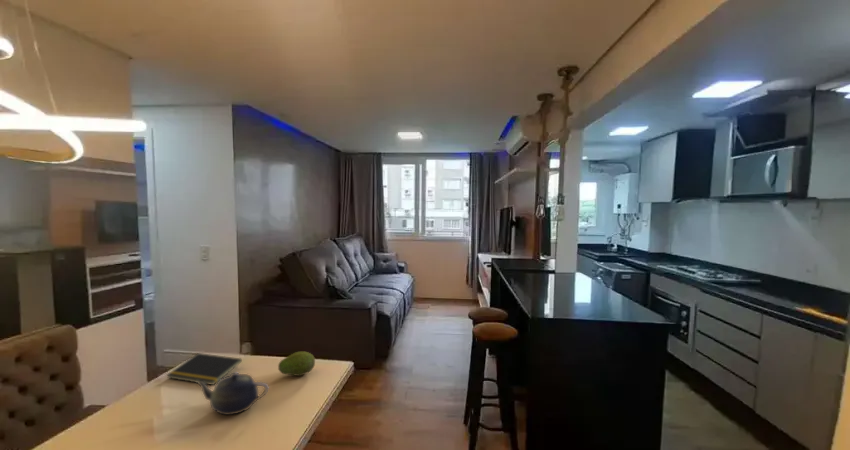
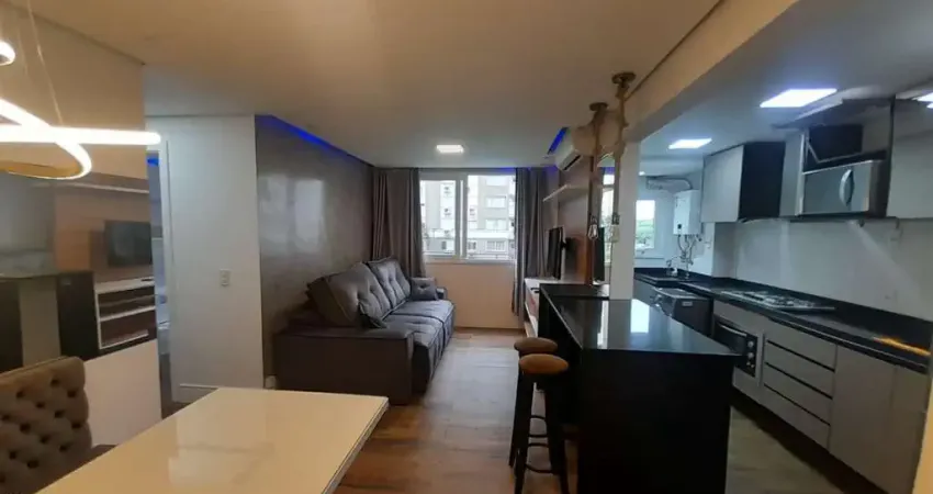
- teapot (232, 390)
- notepad (205, 367)
- fruit (296, 363)
